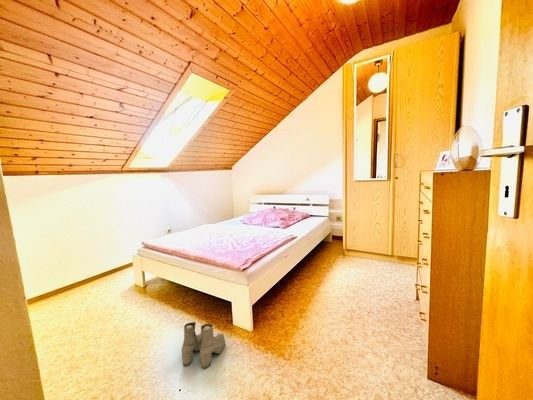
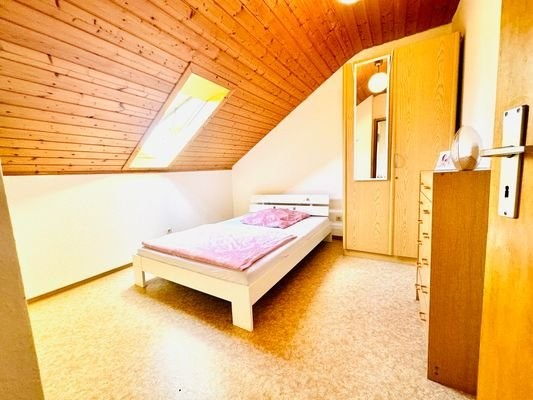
- boots (203, 337)
